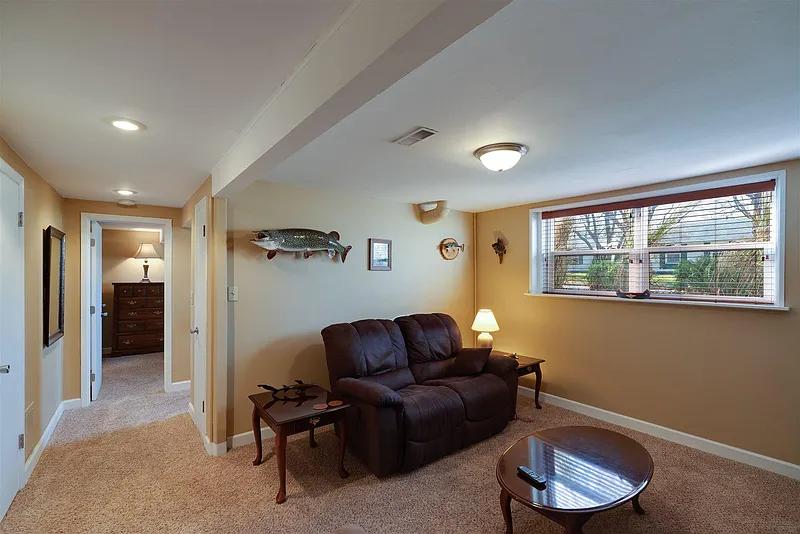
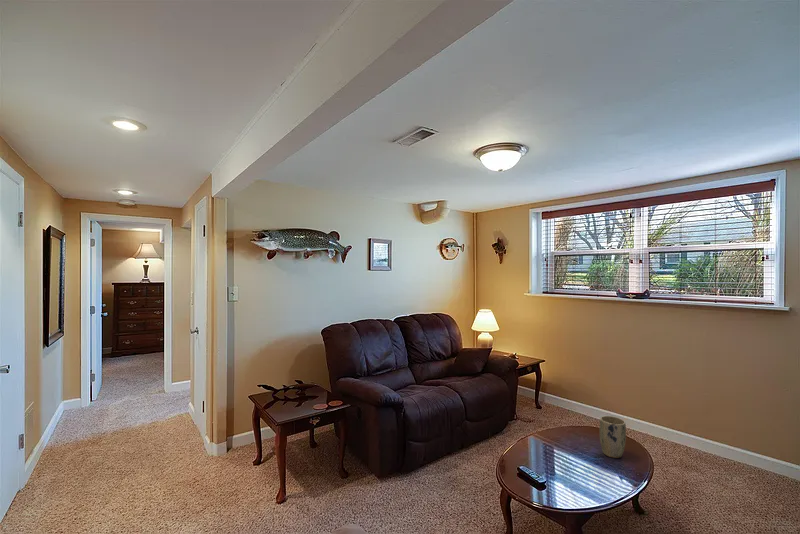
+ plant pot (612, 437)
